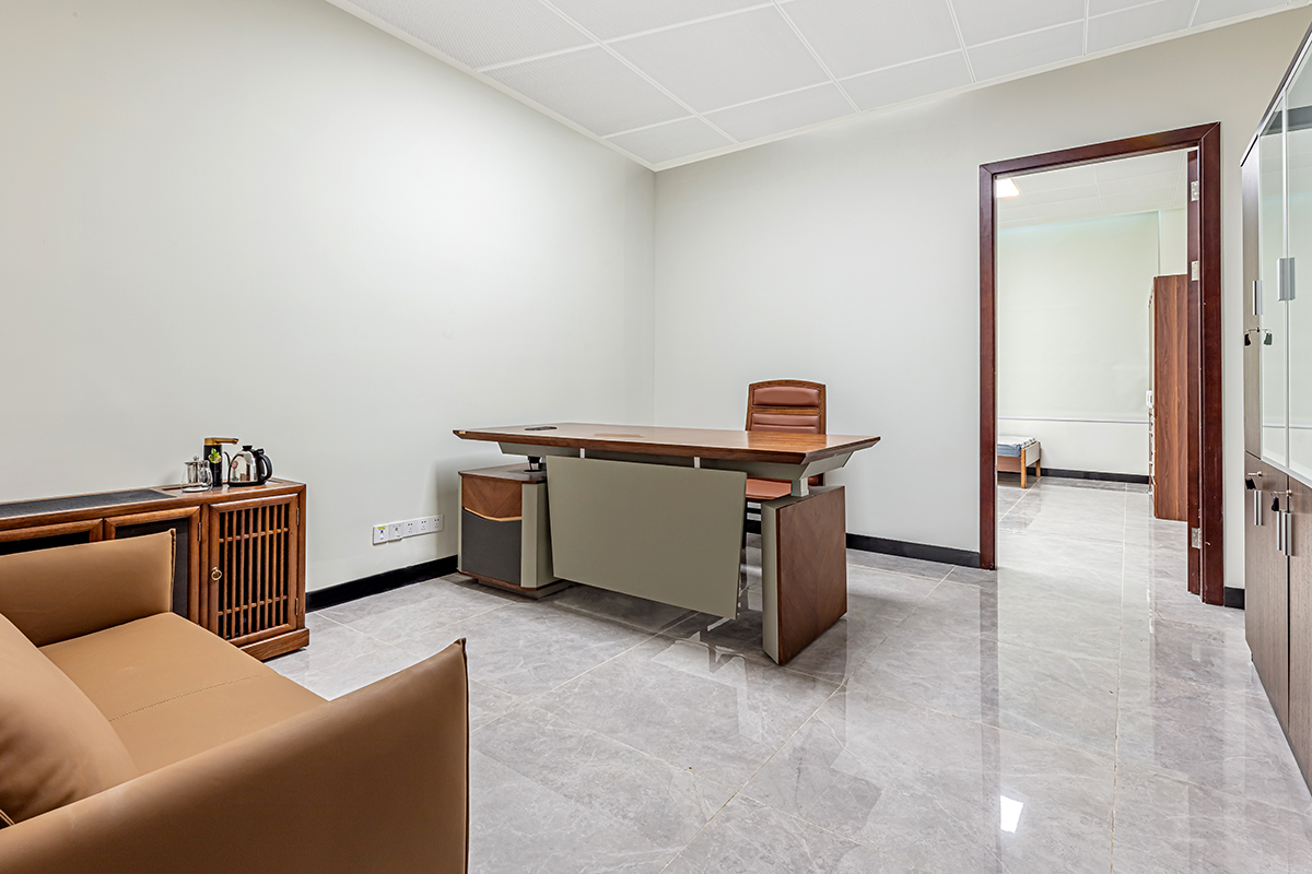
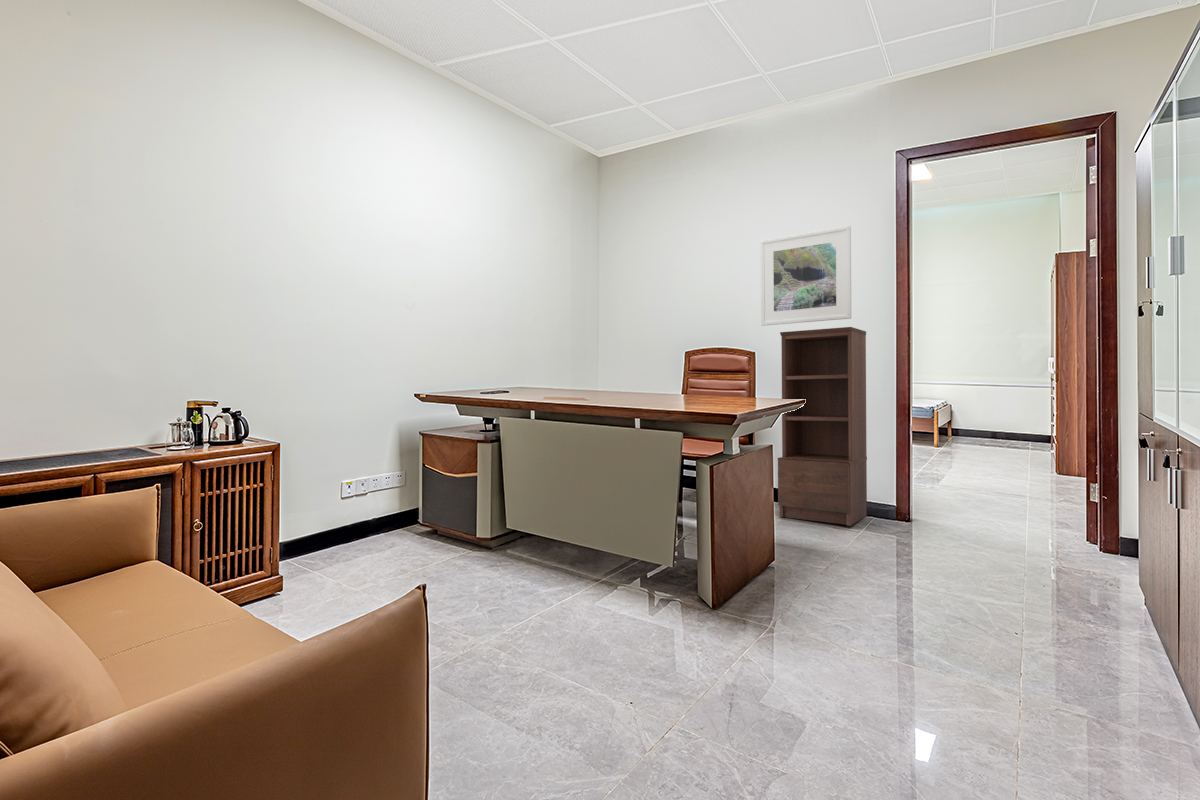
+ shelving unit (822, 424)
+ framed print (804, 277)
